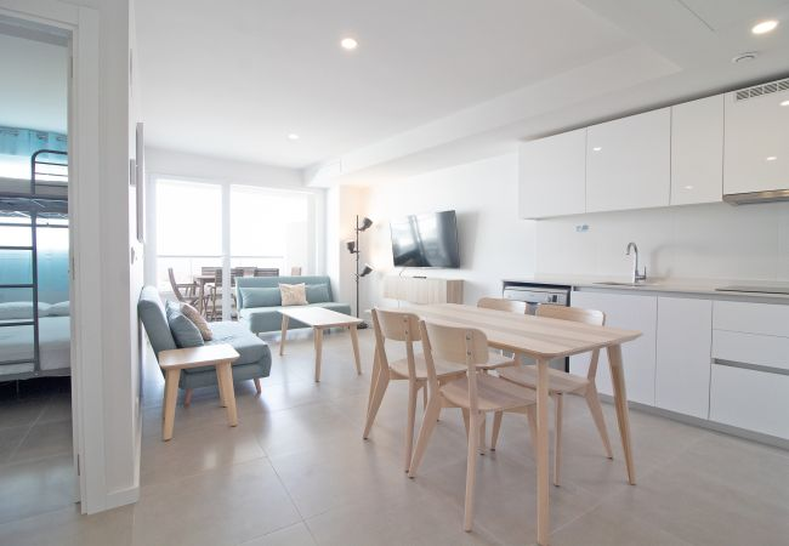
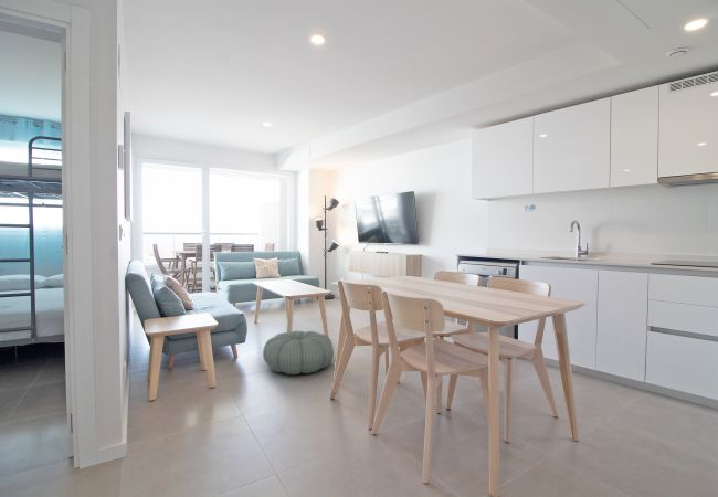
+ pouf (298, 350)
